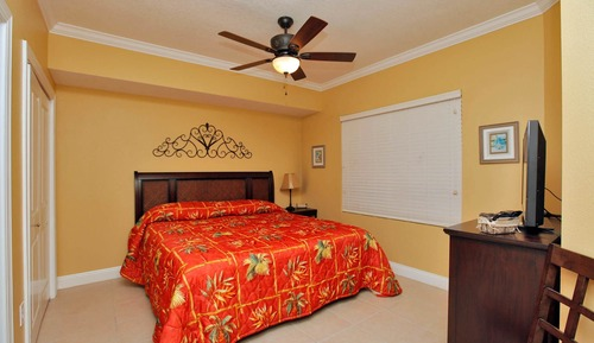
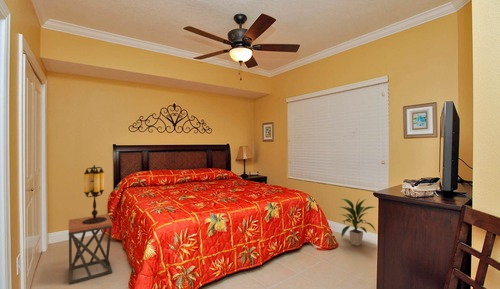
+ table lamp (94, 192)
+ indoor plant (354, 220)
+ stool (88, 245)
